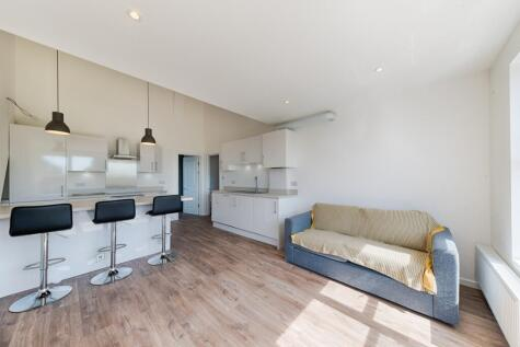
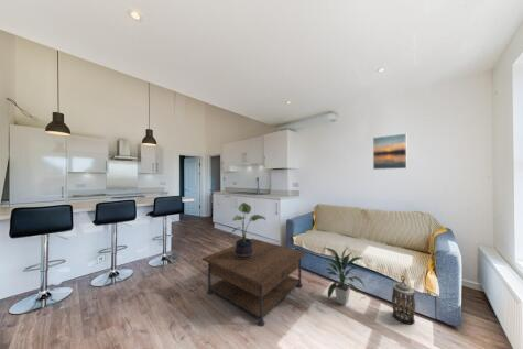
+ indoor plant (340, 273)
+ lantern (403, 296)
+ coffee table (255, 272)
+ potted plant (246, 230)
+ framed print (389, 152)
